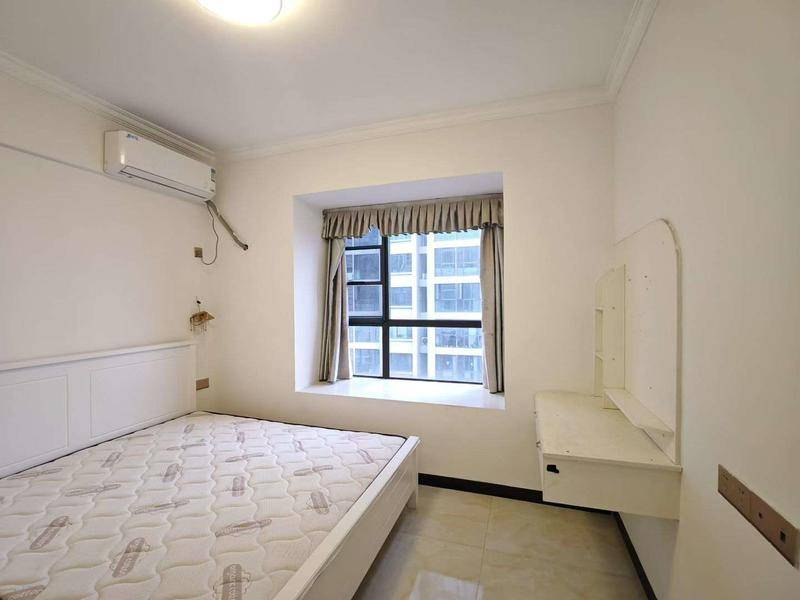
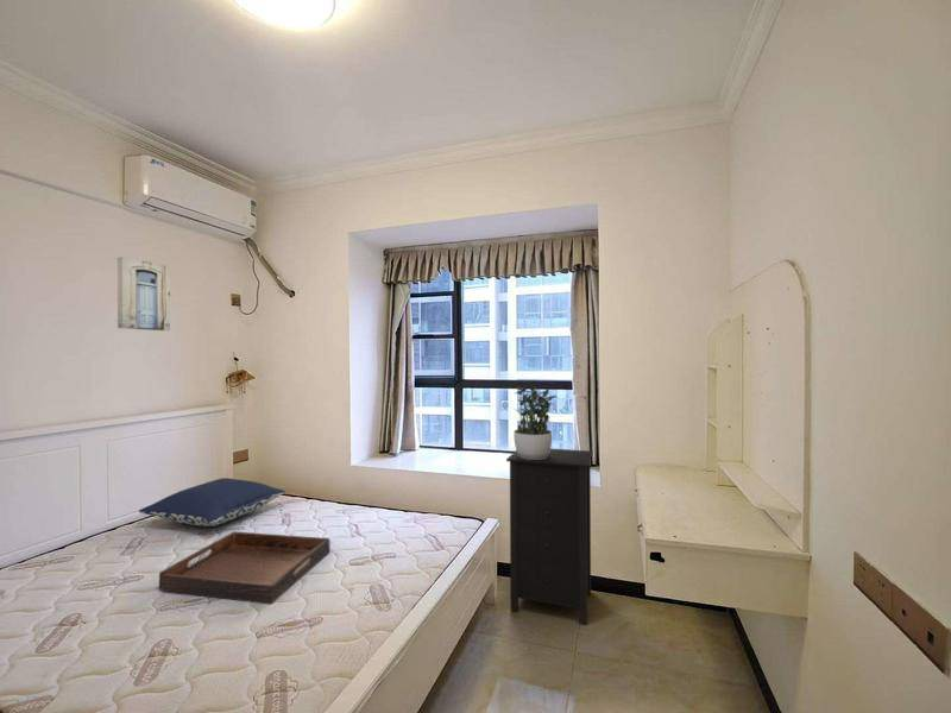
+ serving tray (250, 562)
+ cabinet (550, 528)
+ wall art (144, 295)
+ potted plant (535, 418)
+ pillow (216, 500)
